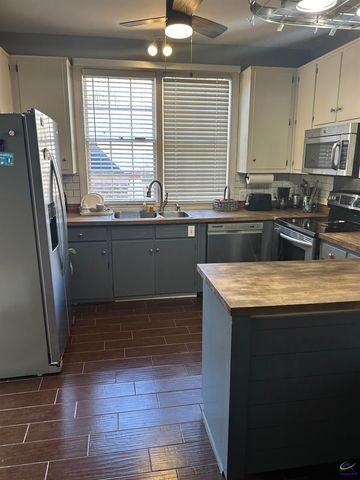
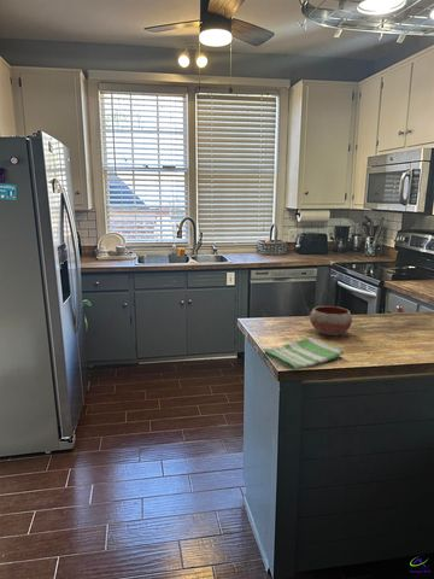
+ bowl (330, 321)
+ dish towel (303, 351)
